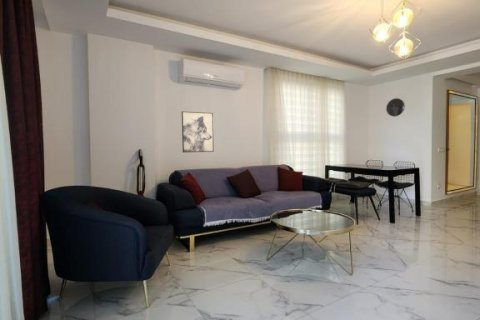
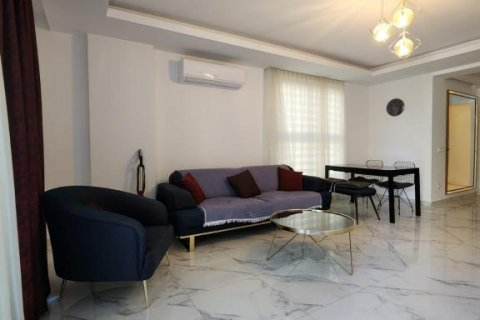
- wall art (198, 132)
